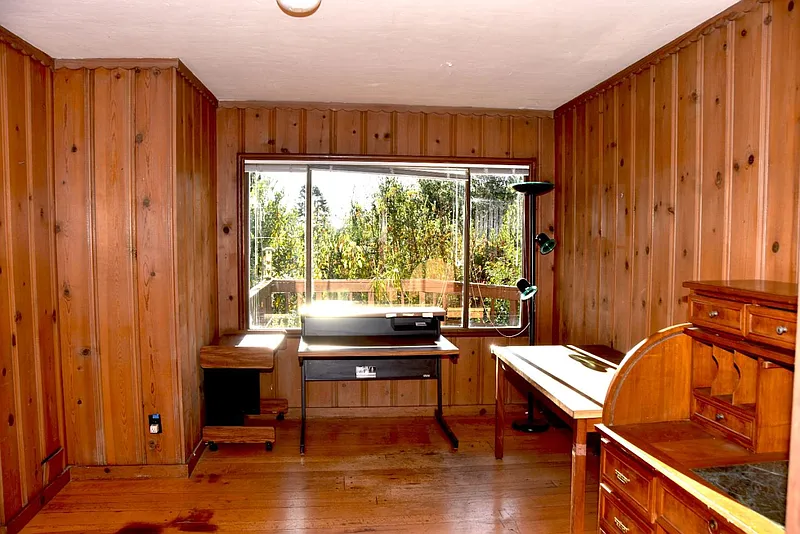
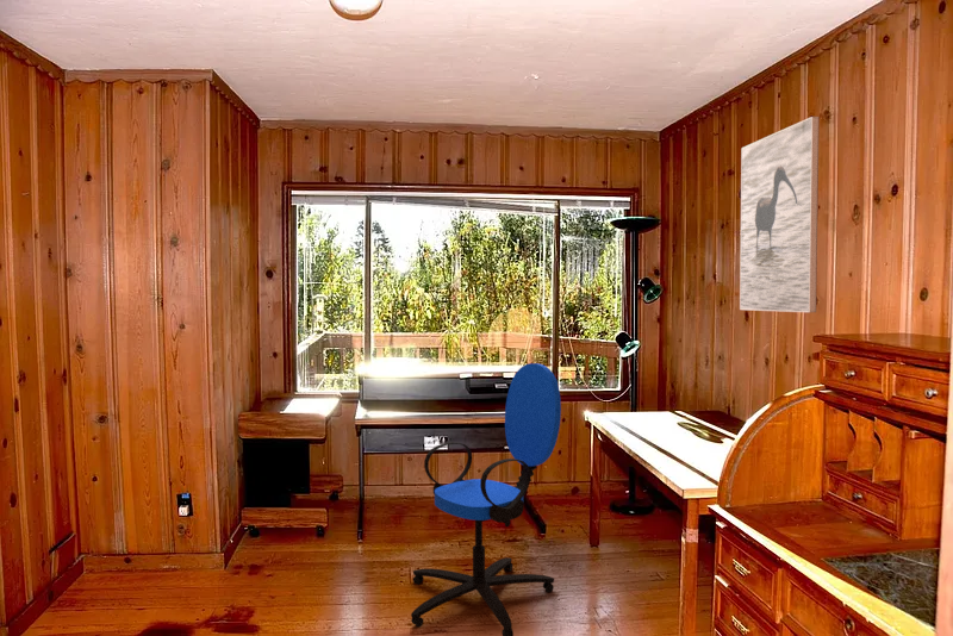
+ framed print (776, 223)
+ office chair (480, 485)
